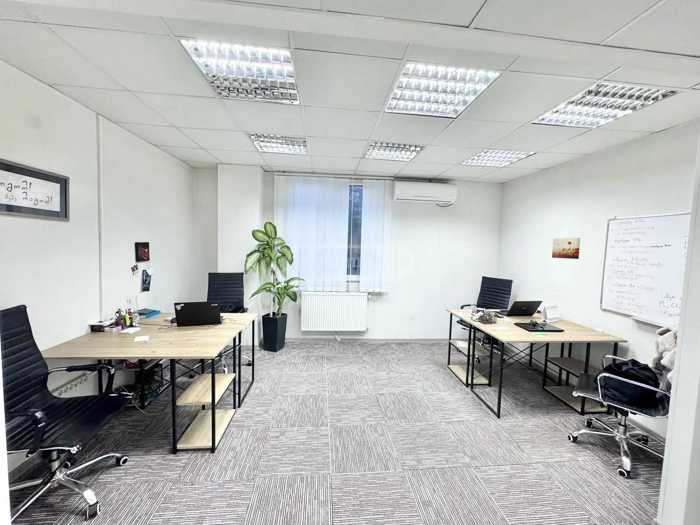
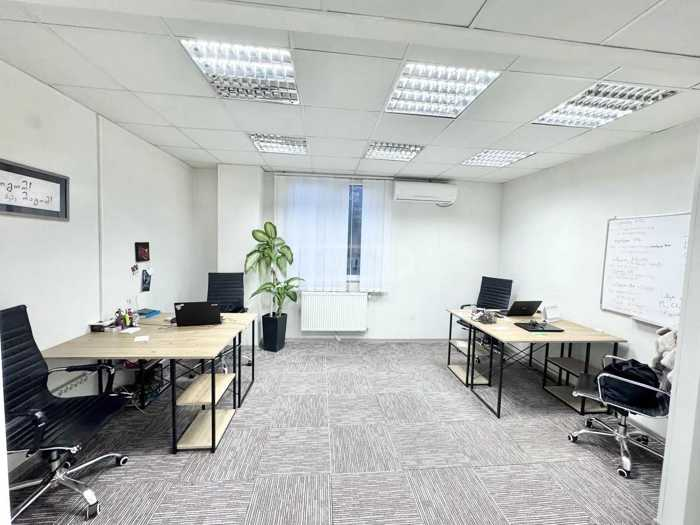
- wall art (565, 248)
